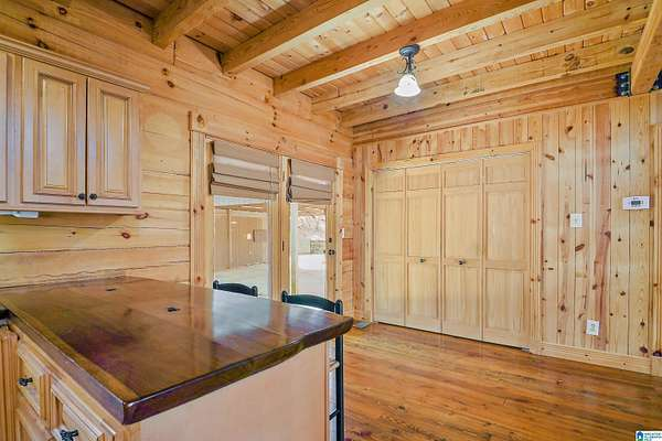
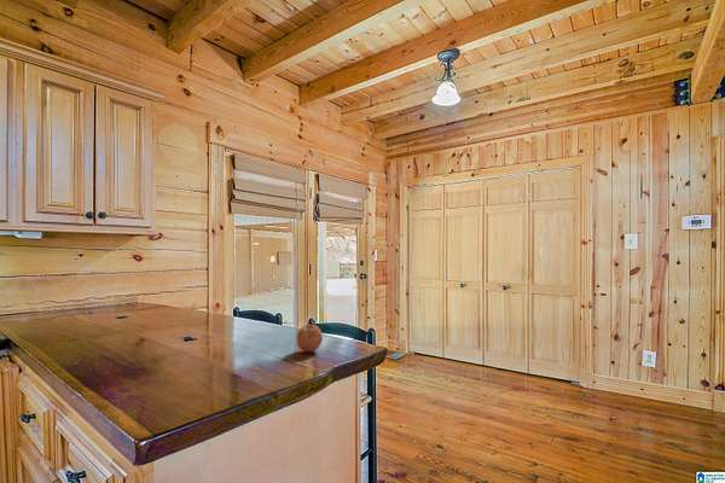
+ fruit (309, 338)
